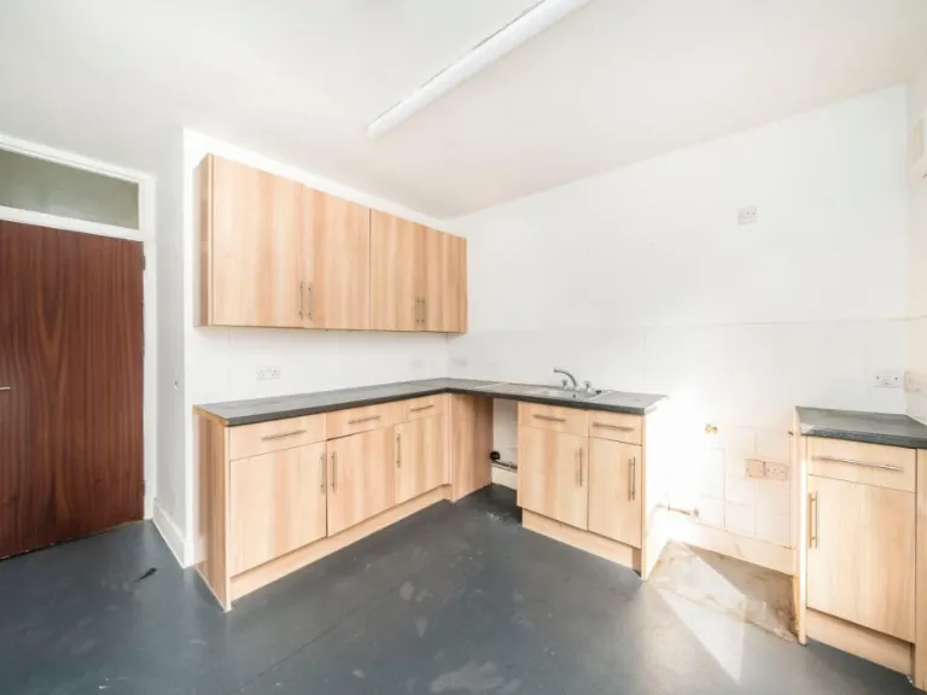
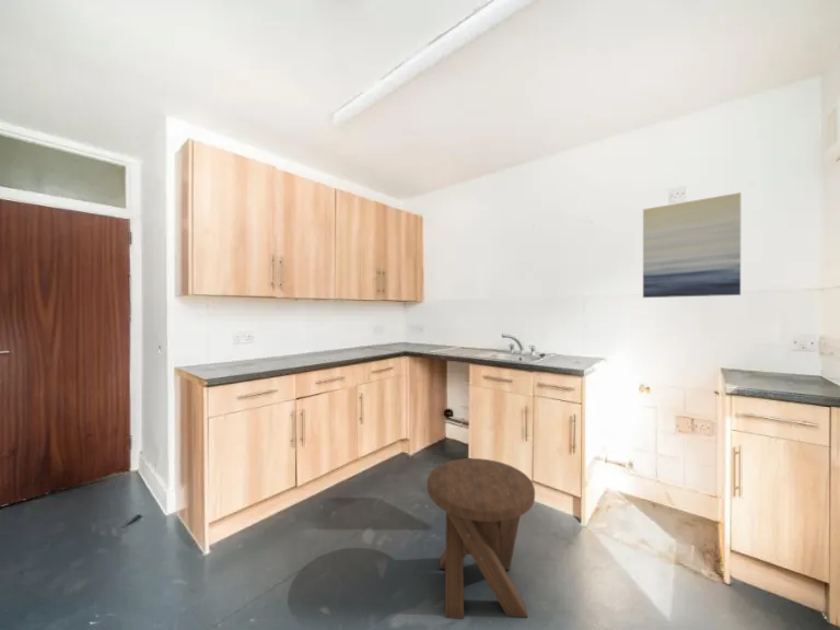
+ music stool (479, 532)
+ wall art (688, 249)
